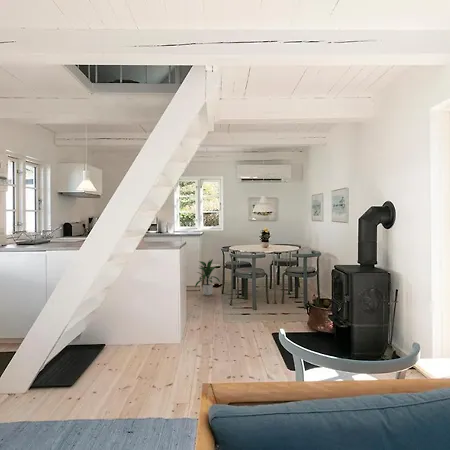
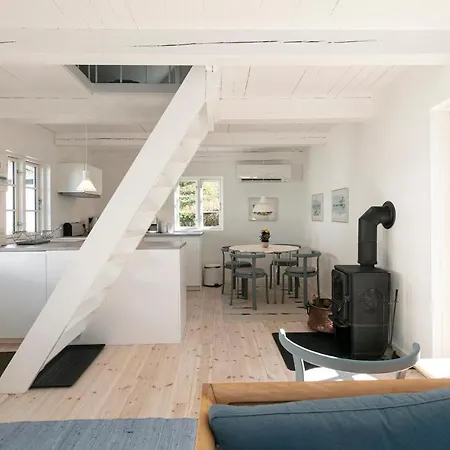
- indoor plant (206, 276)
